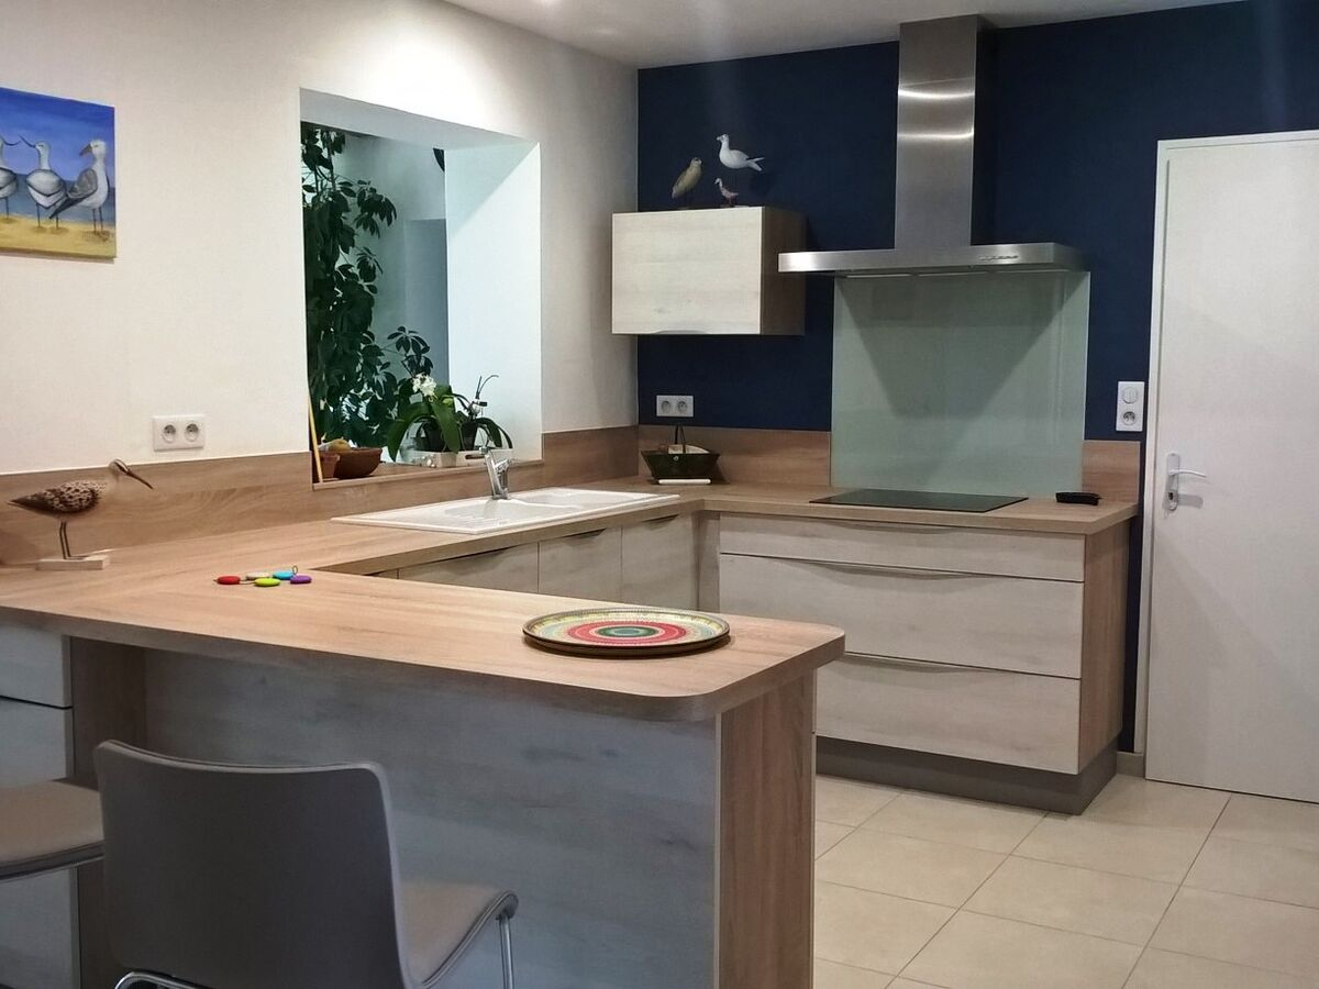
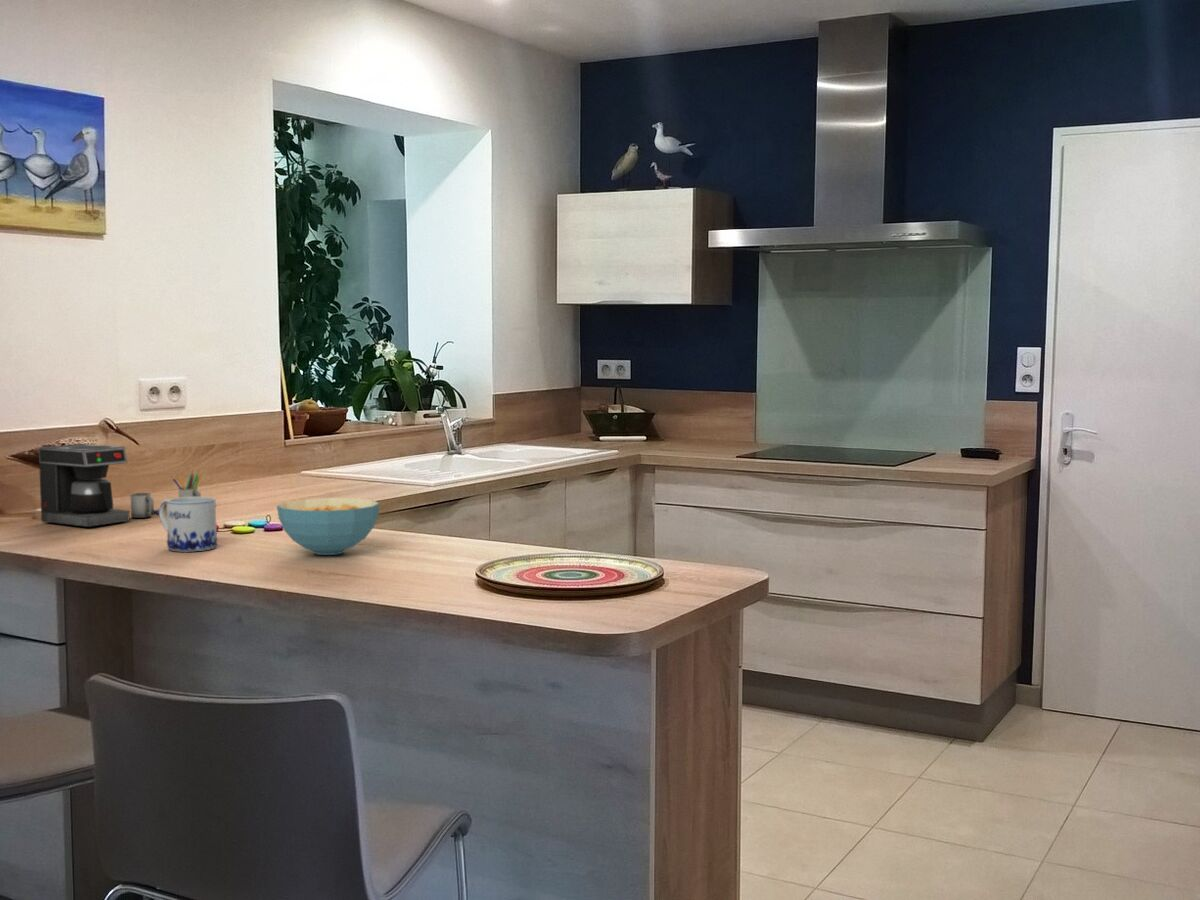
+ coffee maker (131, 494)
+ cereal bowl (329, 528)
+ mug (186, 523)
